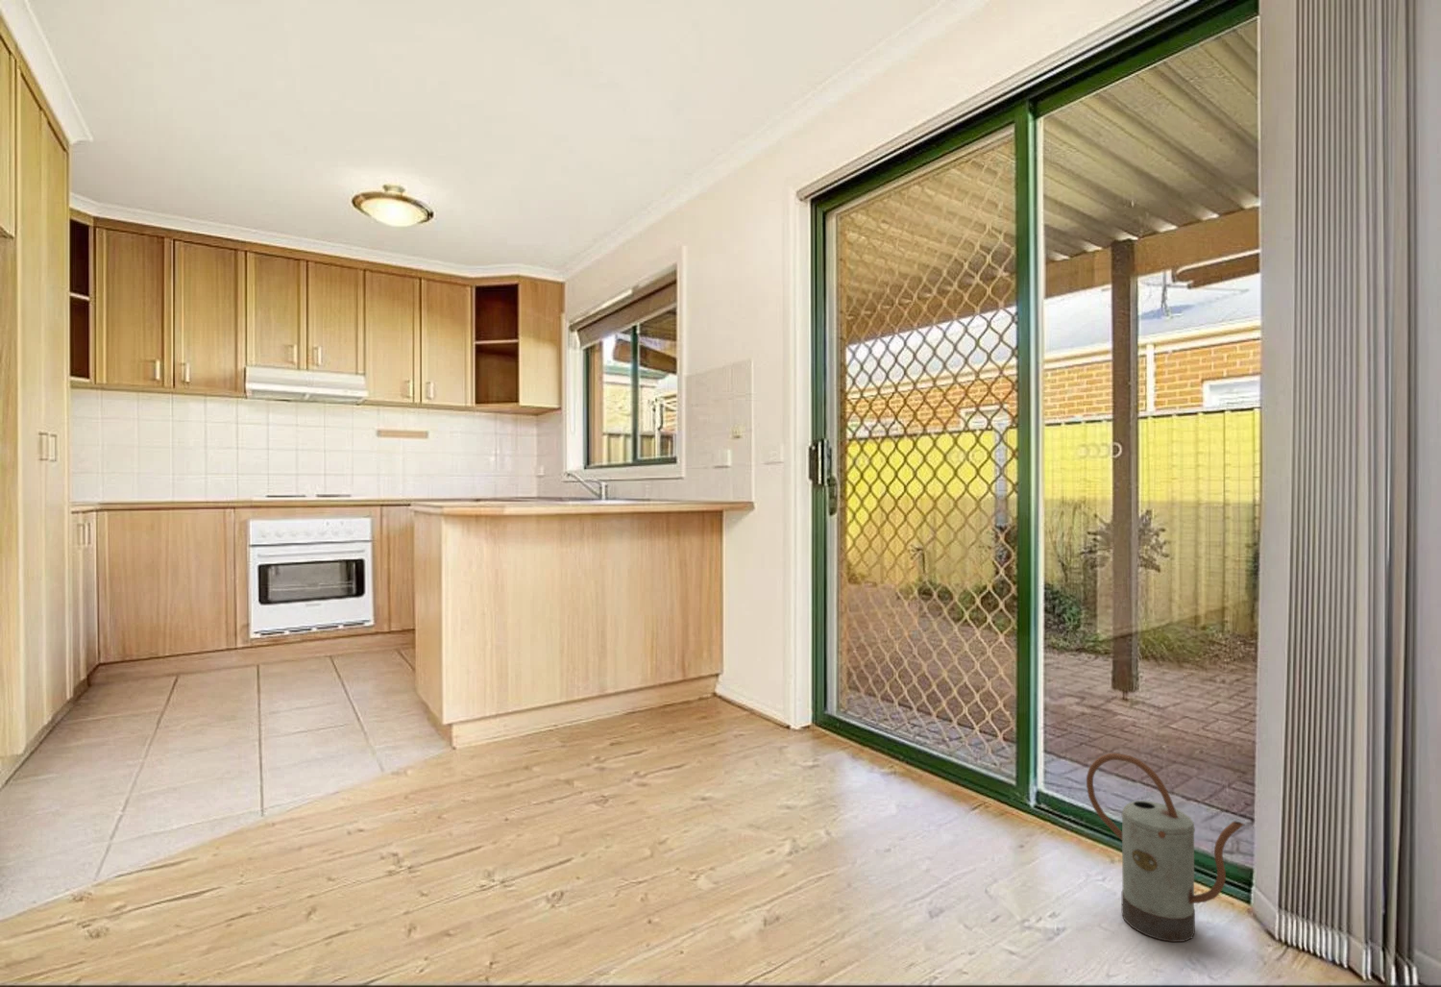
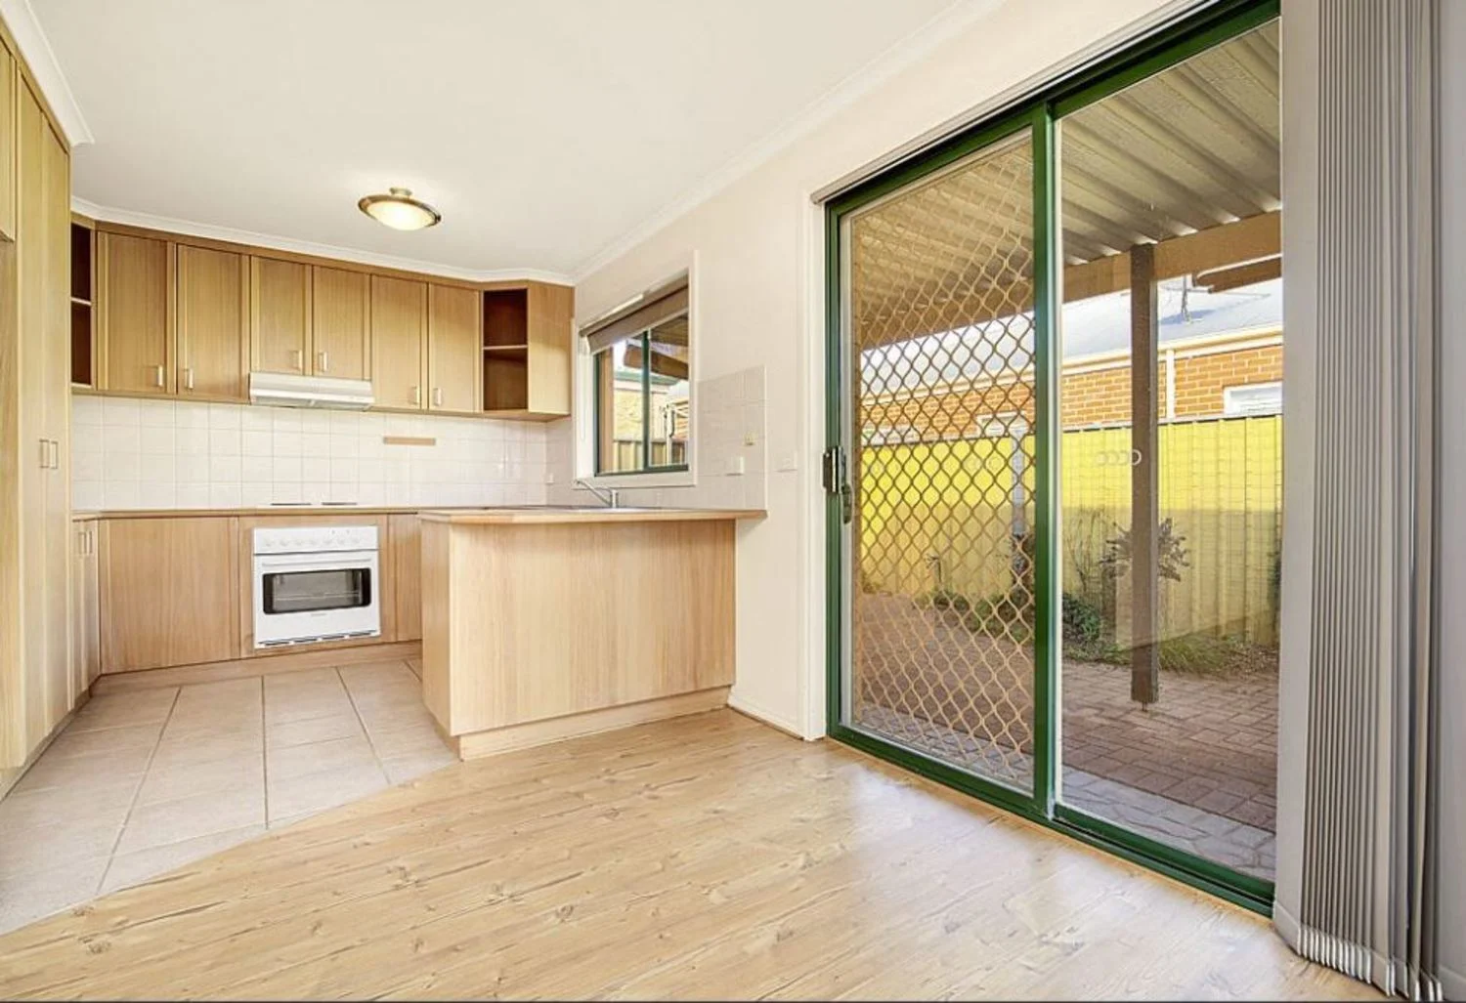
- watering can (1158, 842)
